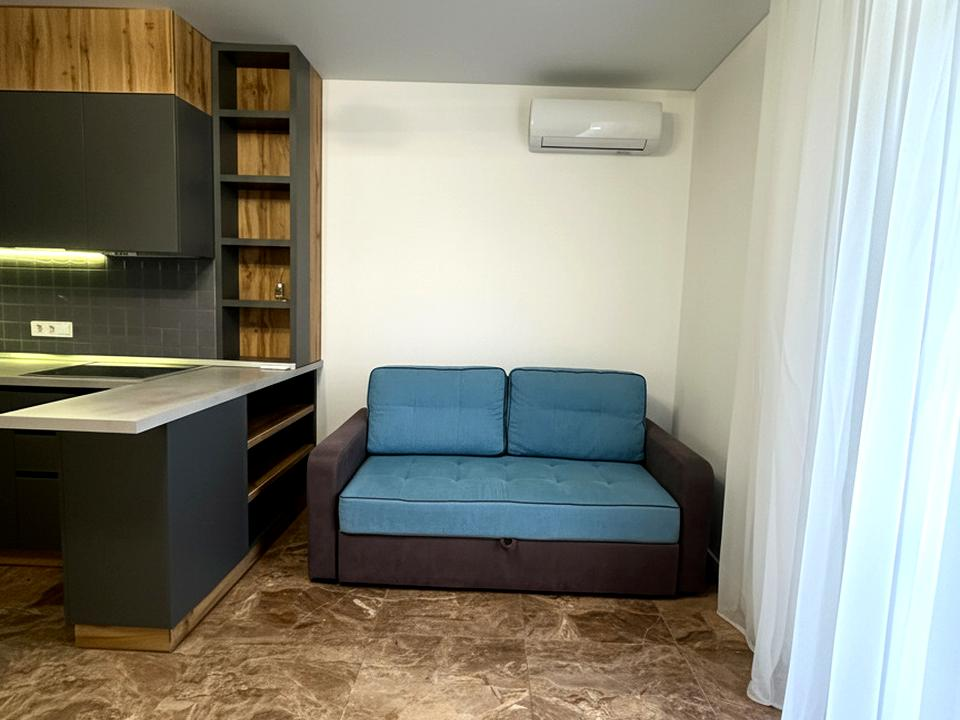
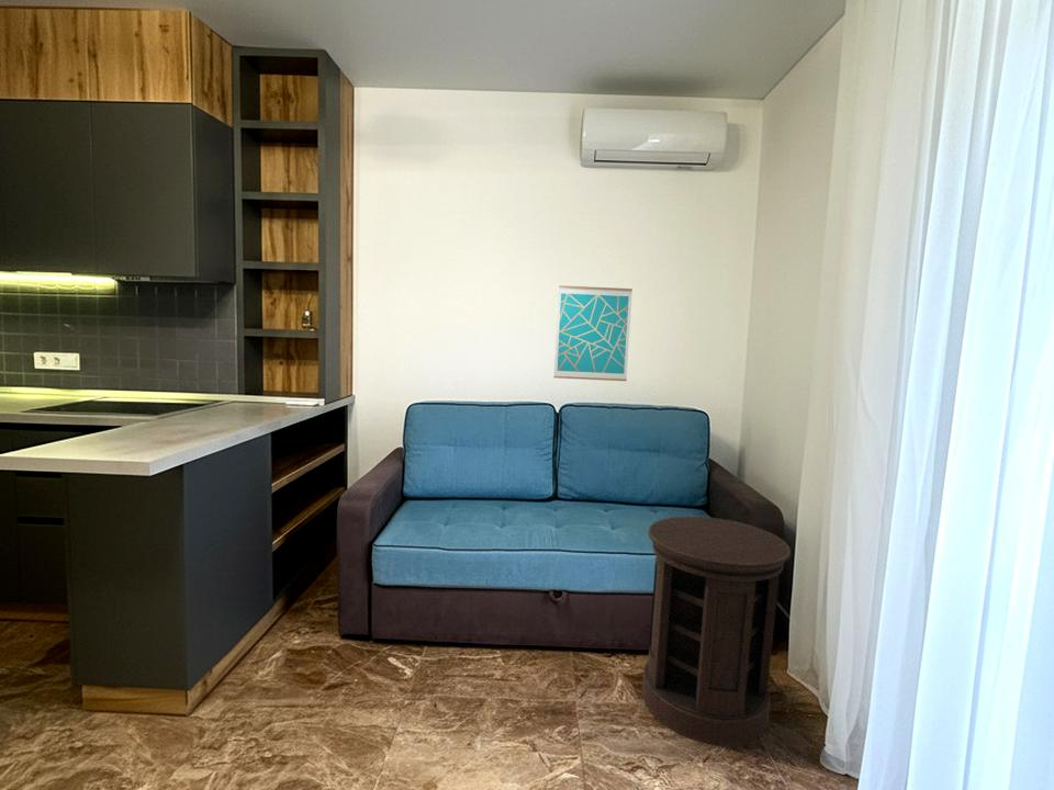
+ side table (709, 621)
+ wall art (592, 334)
